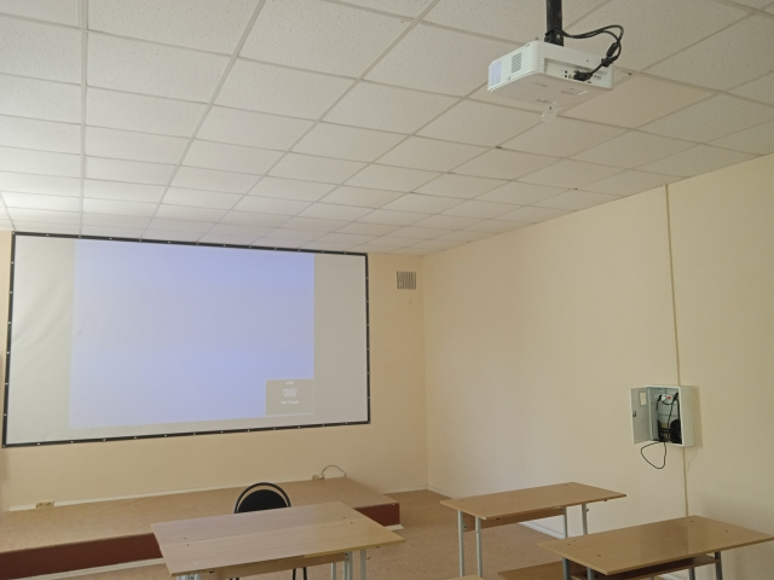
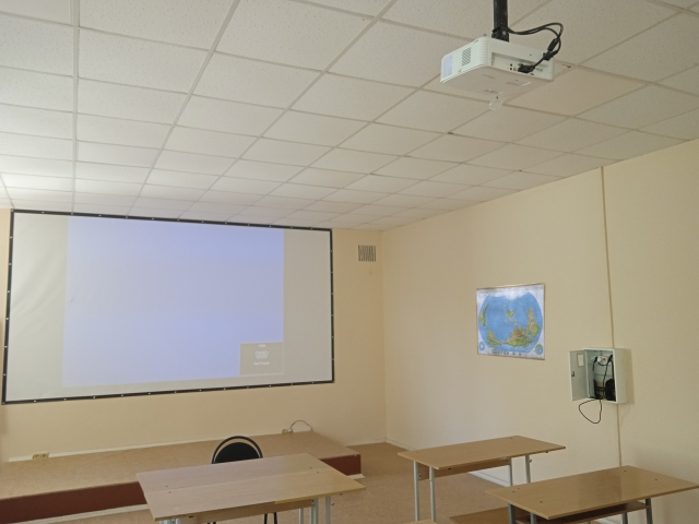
+ world map (508, 321)
